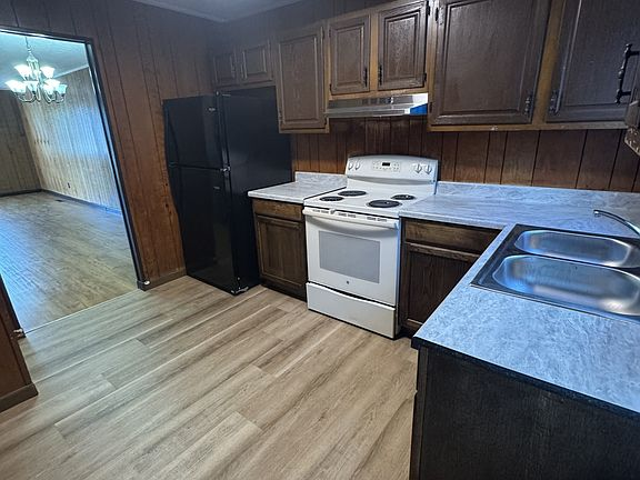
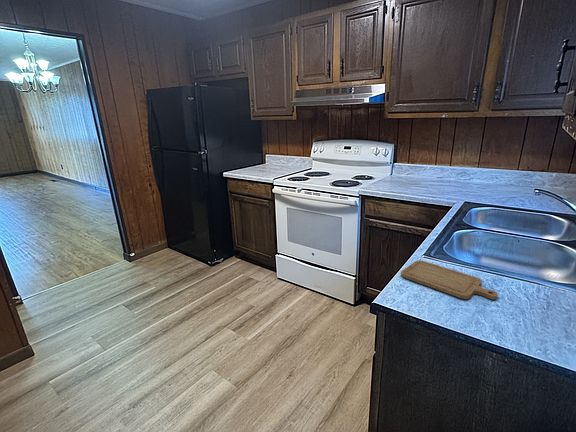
+ chopping board (448, 280)
